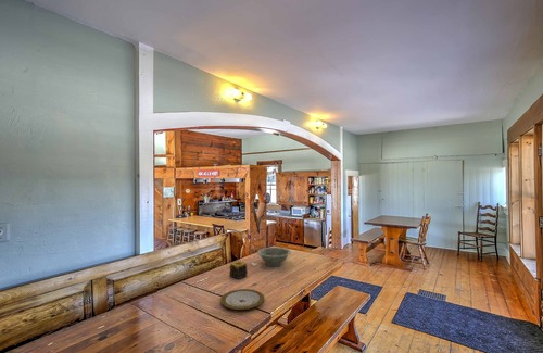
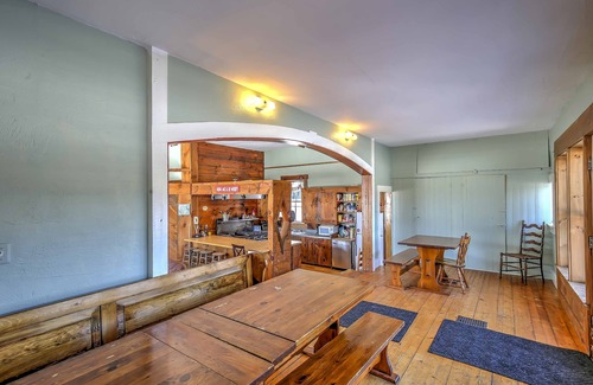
- plate (242, 300)
- candle (238, 269)
- decorative bowl (274, 257)
